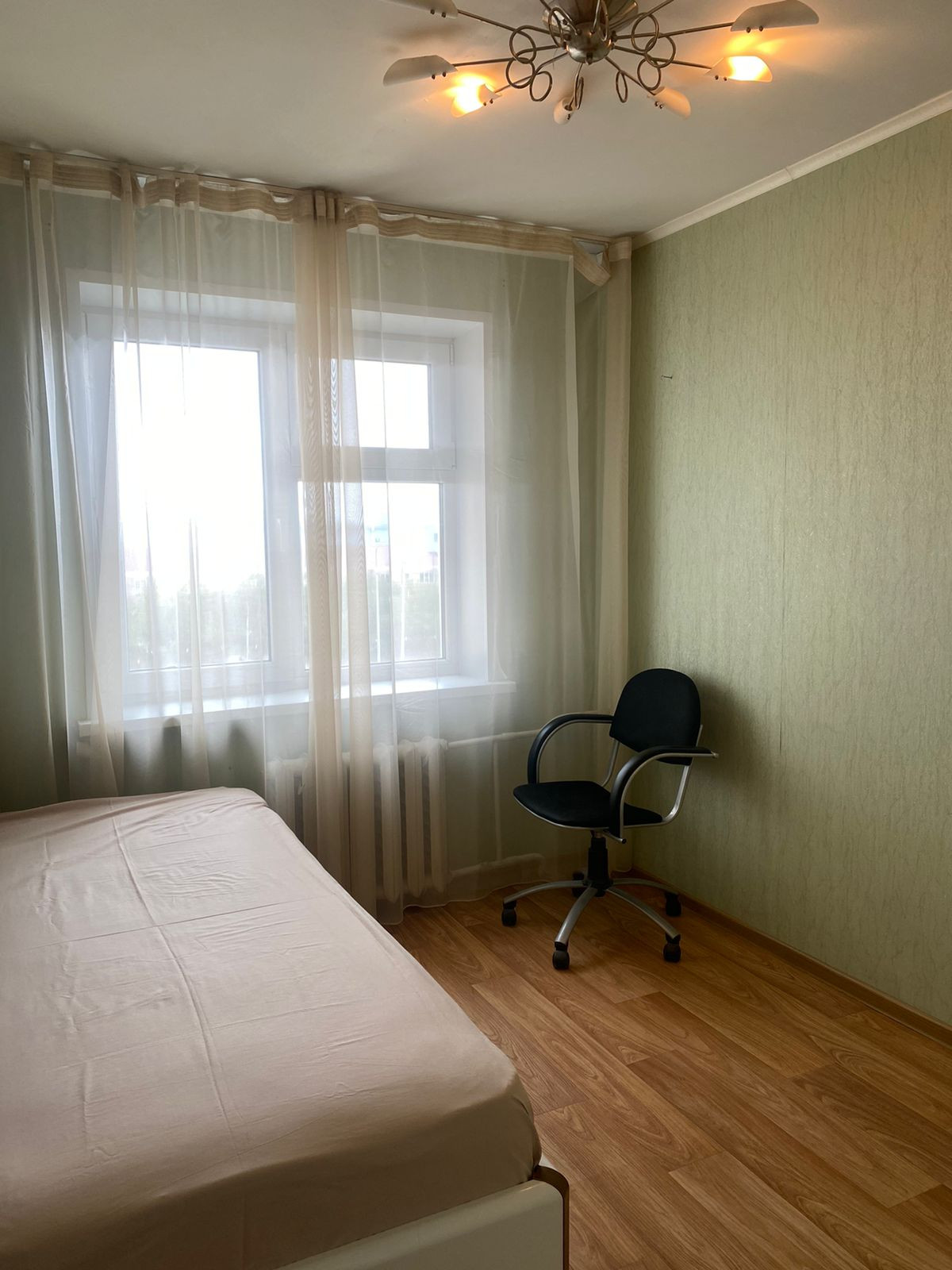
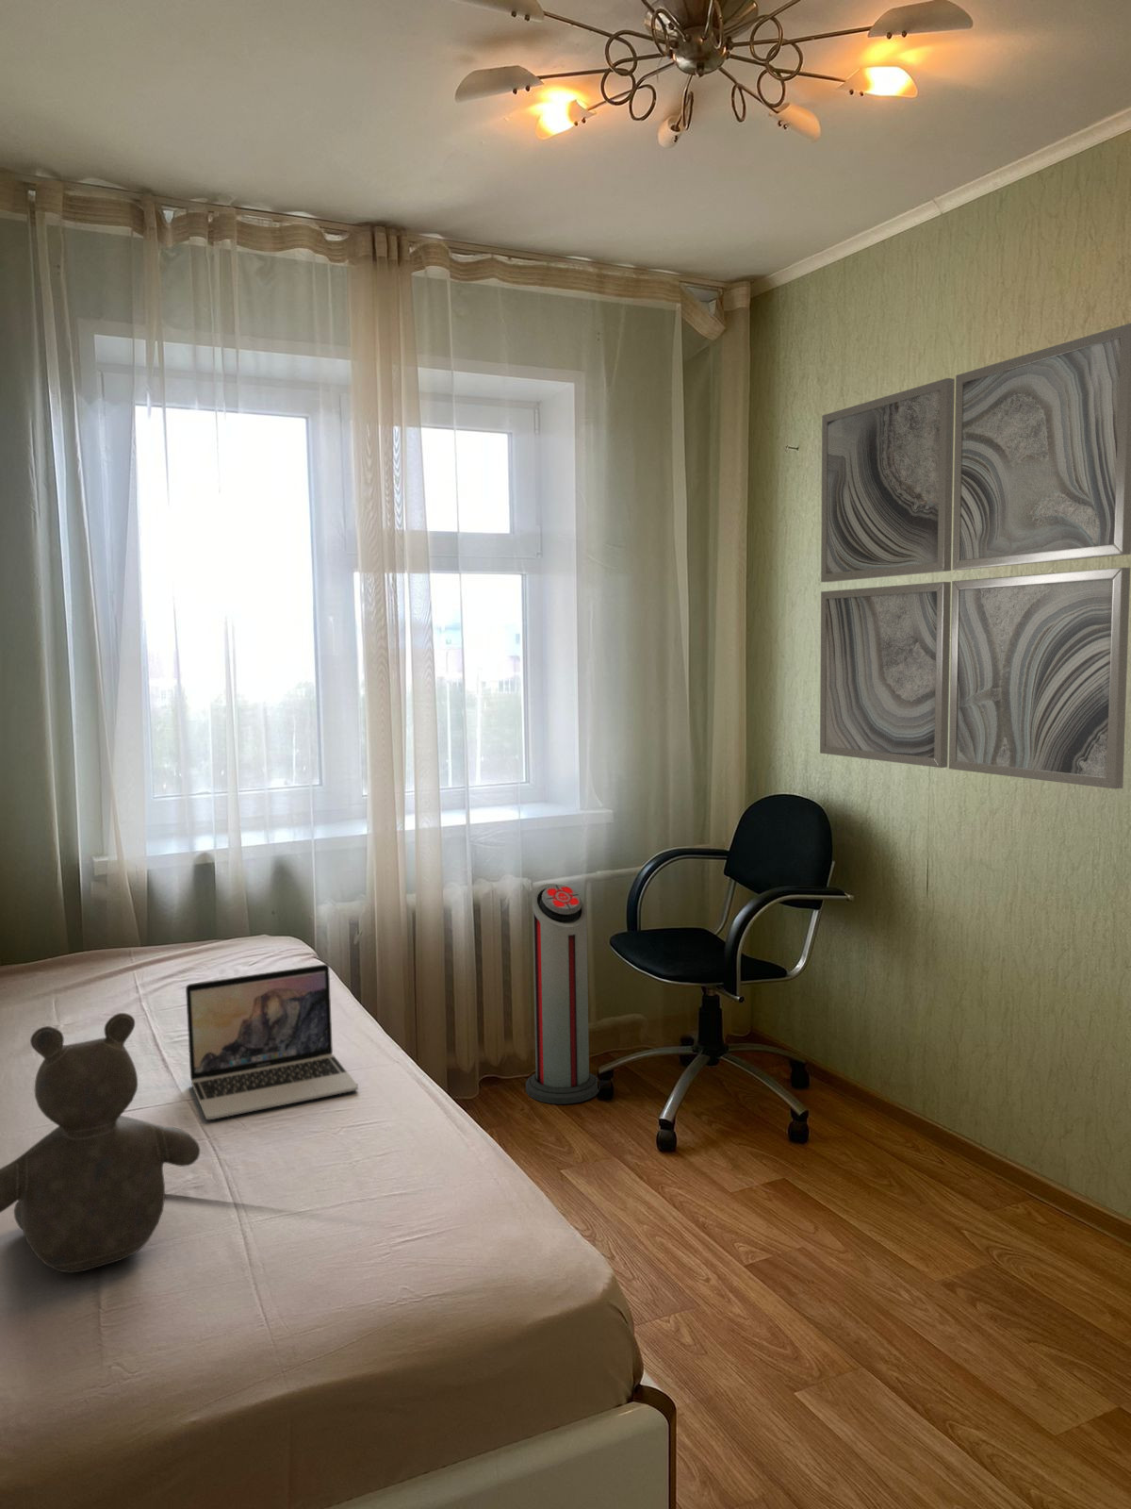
+ wall art (949, 570)
+ teddy bear (84, 1128)
+ laptop (271, 1037)
+ air purifier (561, 989)
